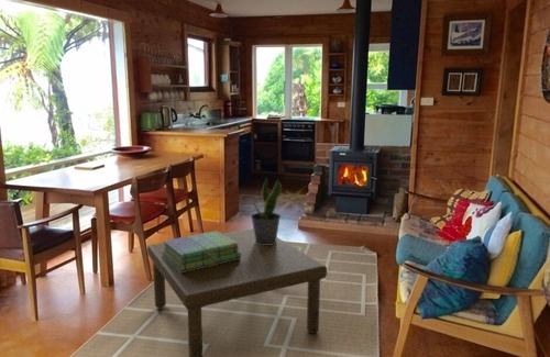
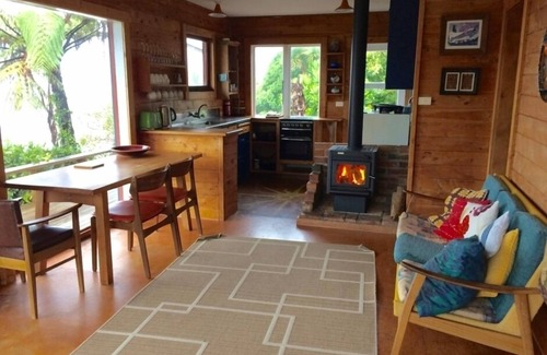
- stack of books (200, 249)
- potted plant (265, 210)
- coffee table (232, 287)
